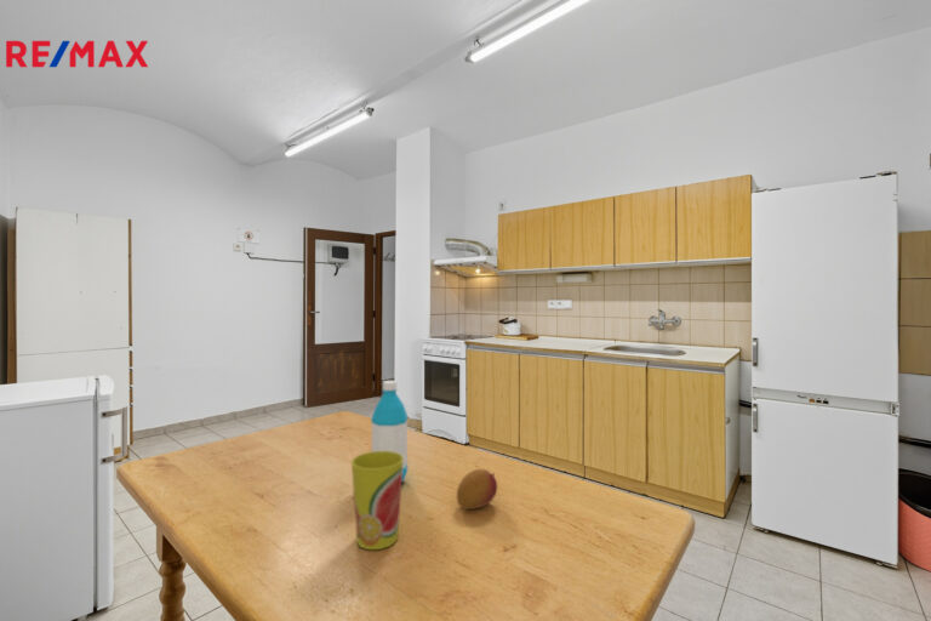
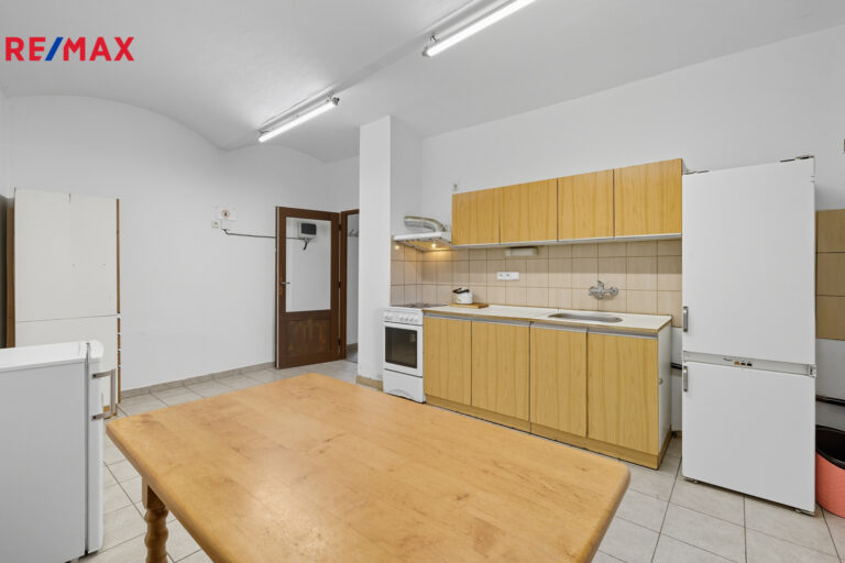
- fruit (476, 488)
- water bottle (389, 432)
- cup (377, 498)
